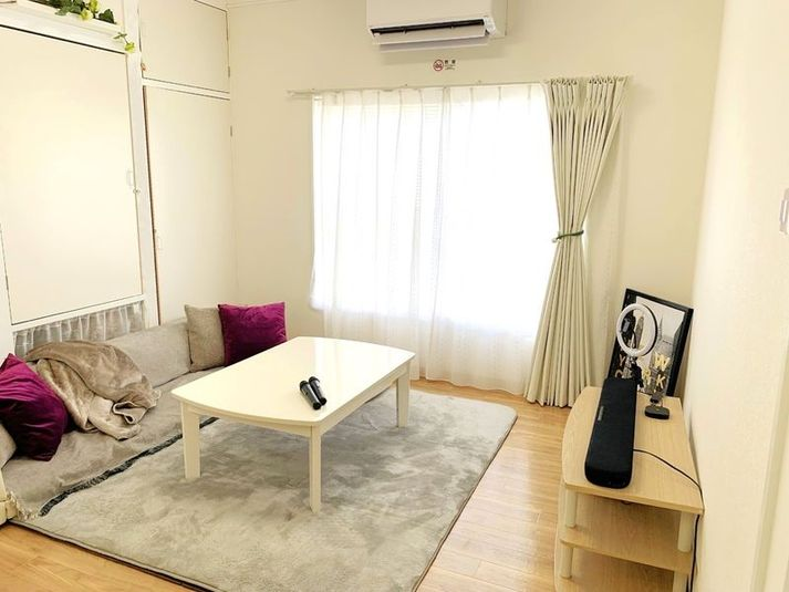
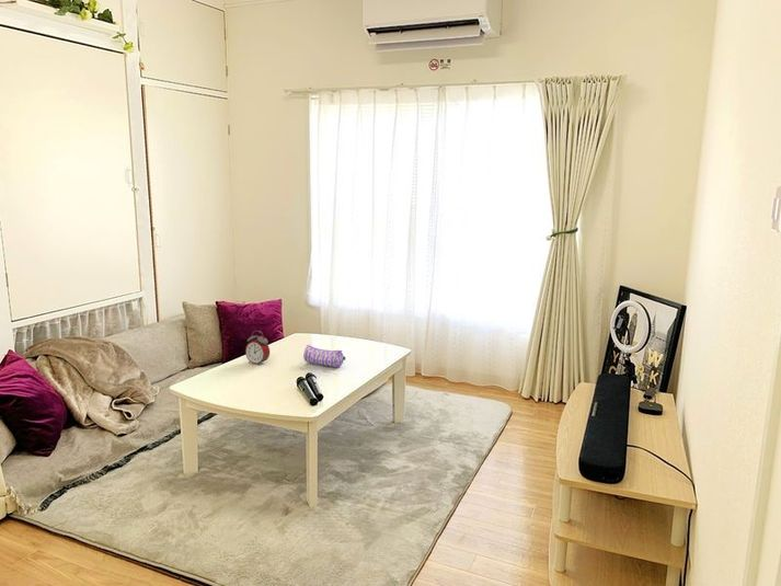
+ alarm clock (257, 346)
+ pencil case (323, 356)
